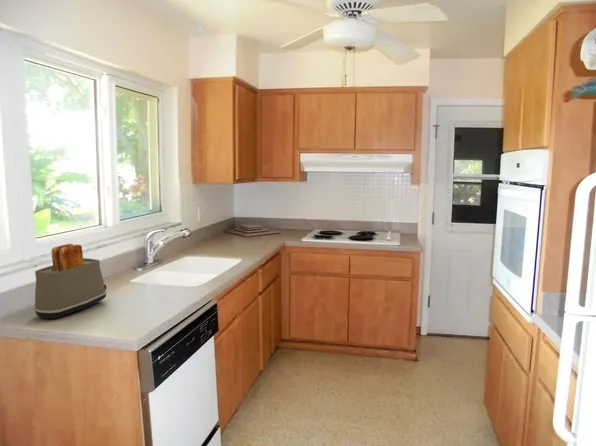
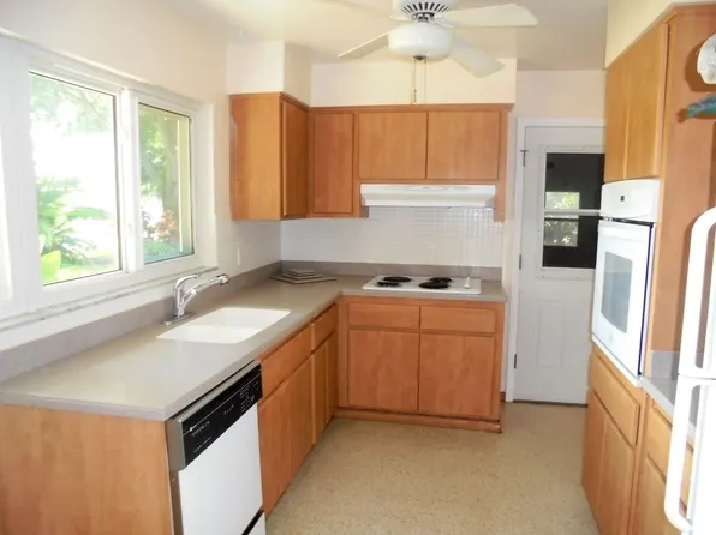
- toaster (70, 277)
